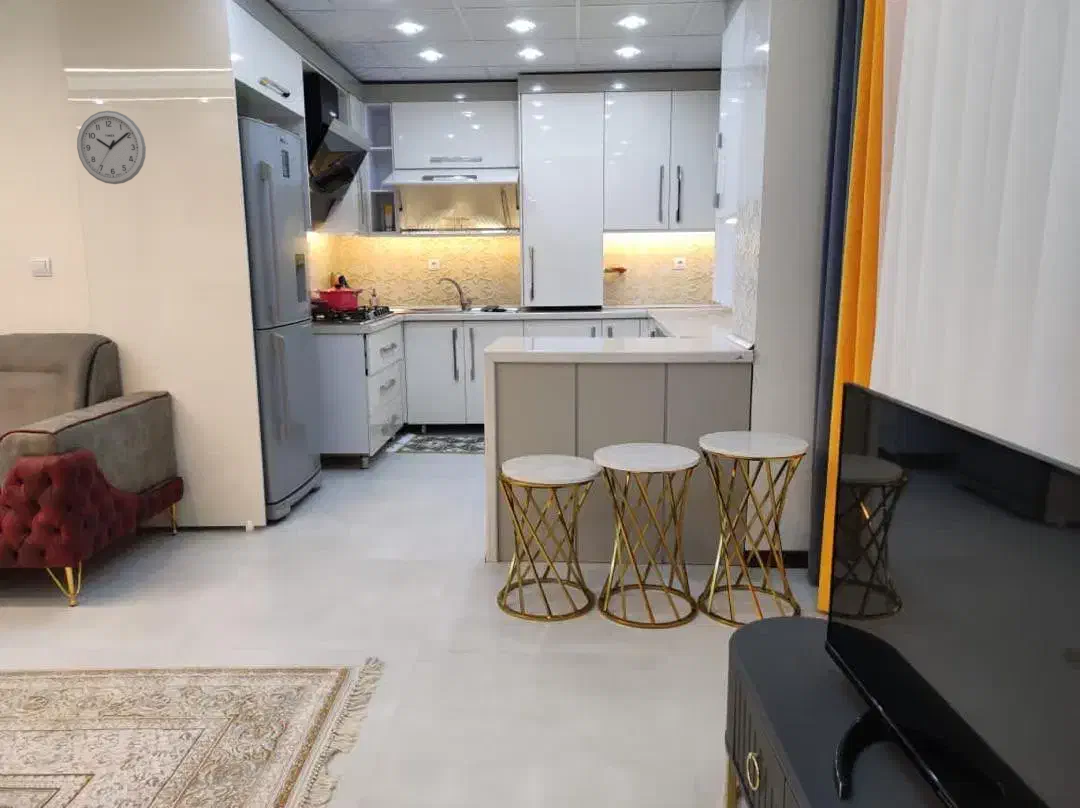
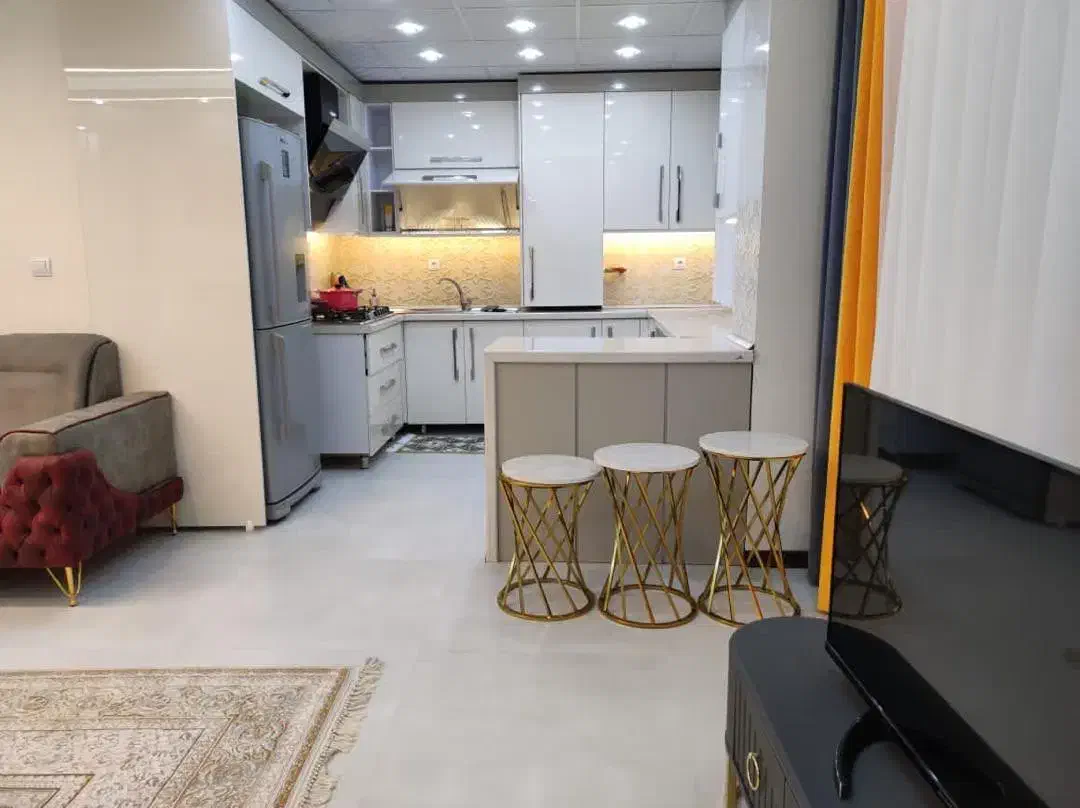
- wall clock (110, 147)
